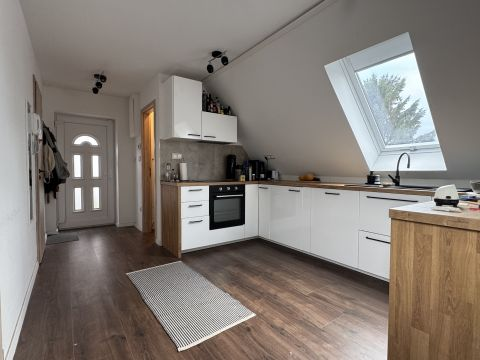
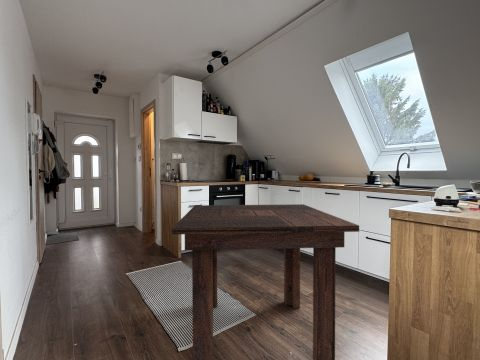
+ dining table (256, 248)
